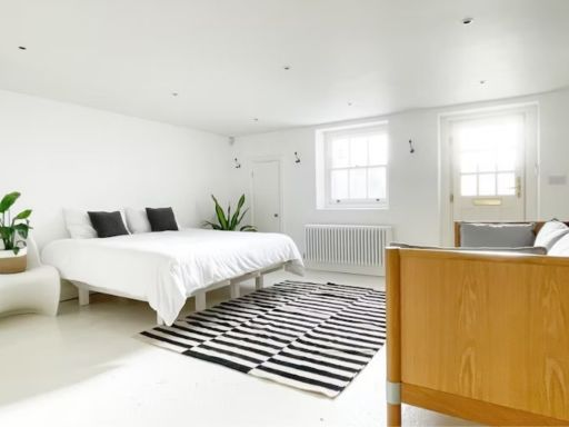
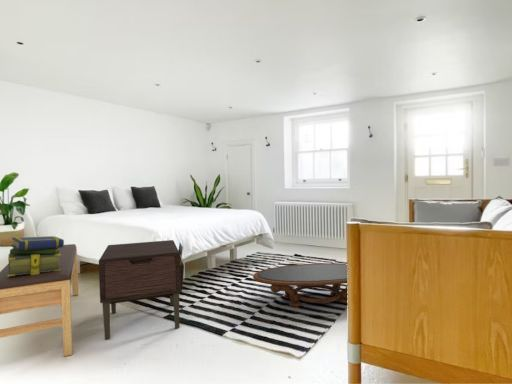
+ bench (43, 291)
+ coffee table (316, 285)
+ nightstand (145, 283)
+ stack of books (36, 253)
